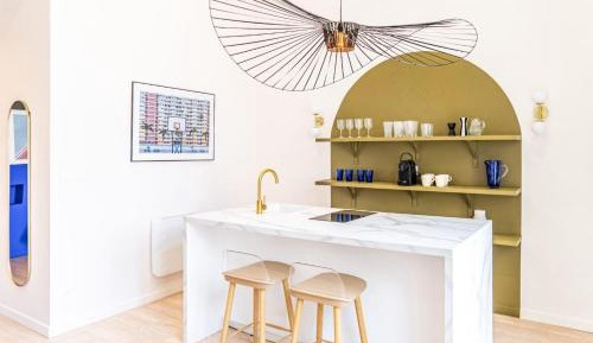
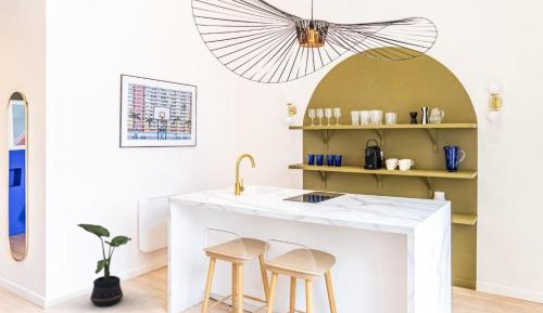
+ potted plant (110, 260)
